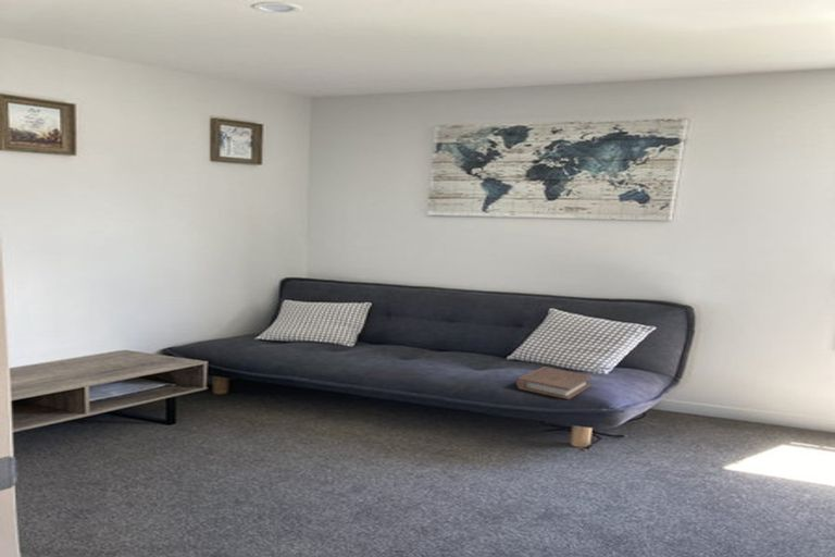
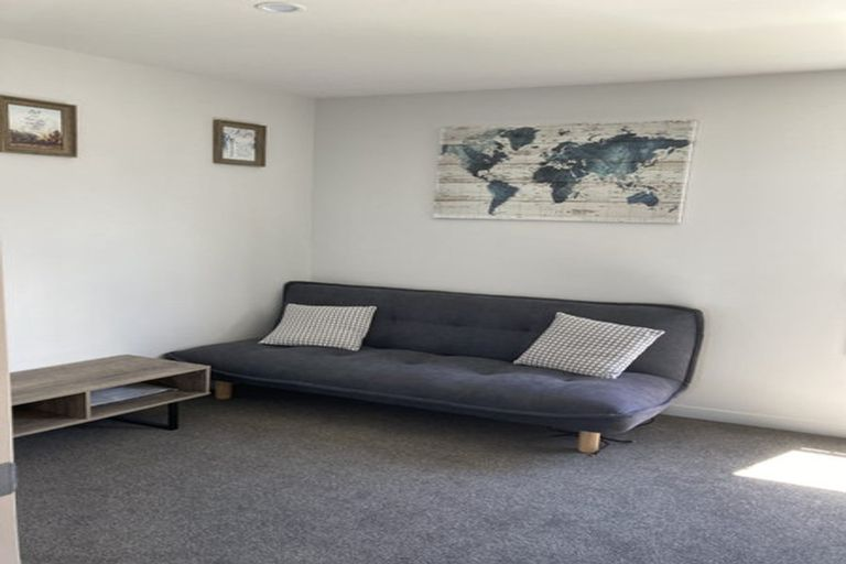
- book (553, 382)
